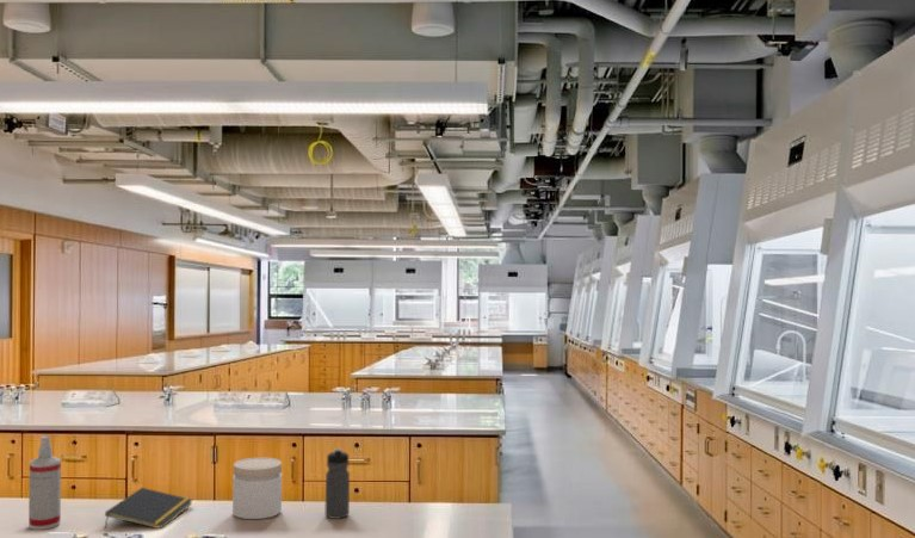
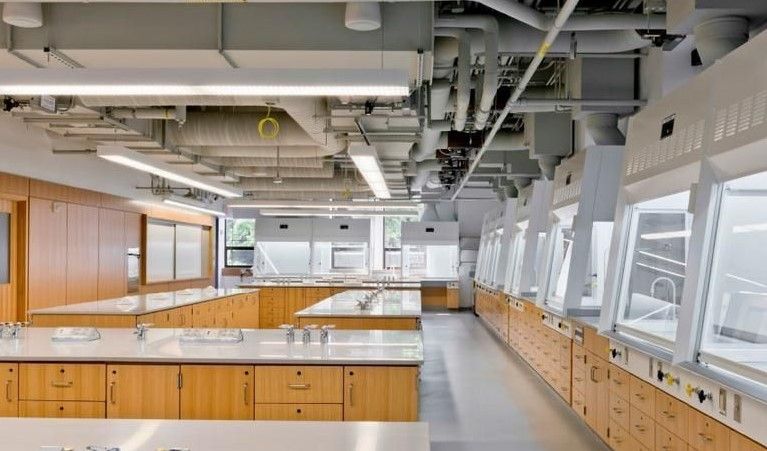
- spray bottle (44, 480)
- notepad (150, 507)
- water bottle (336, 482)
- jar (256, 488)
